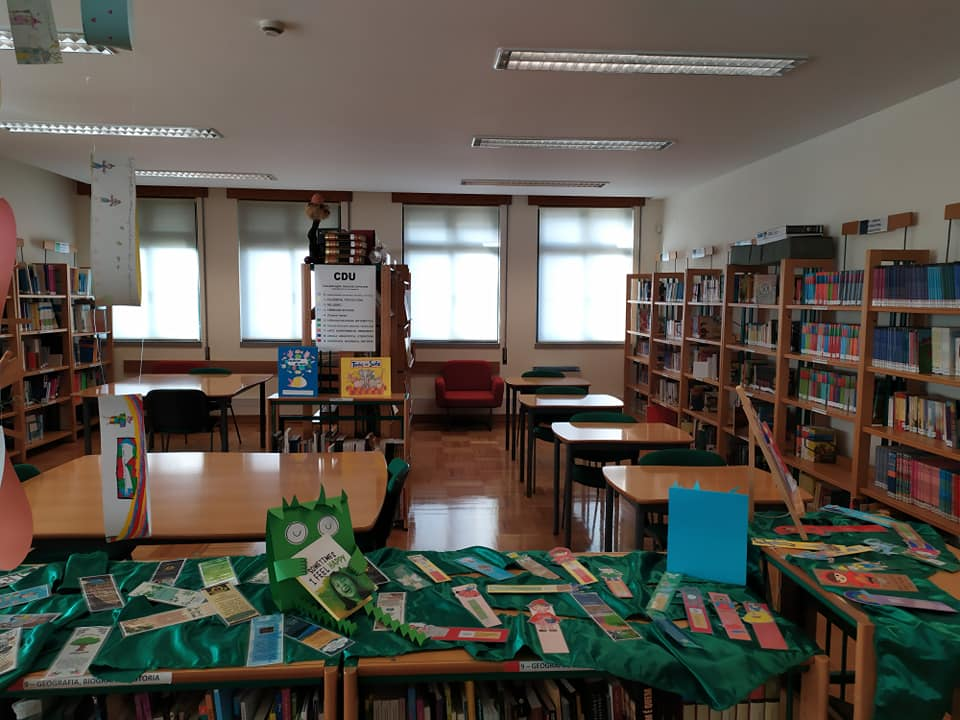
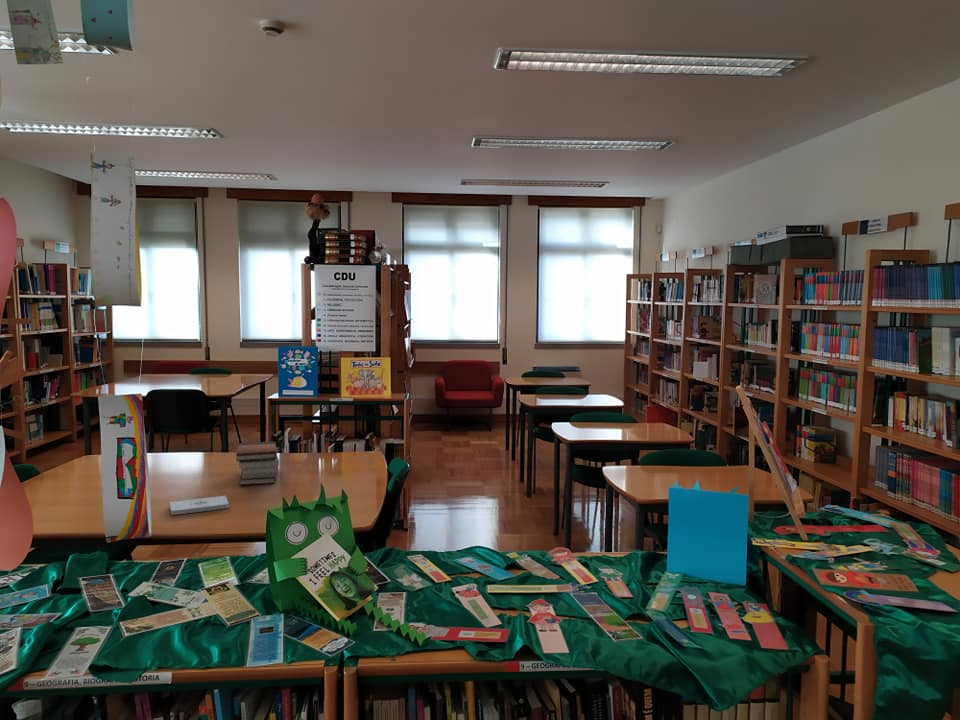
+ notepad (199, 505)
+ book stack (258, 462)
